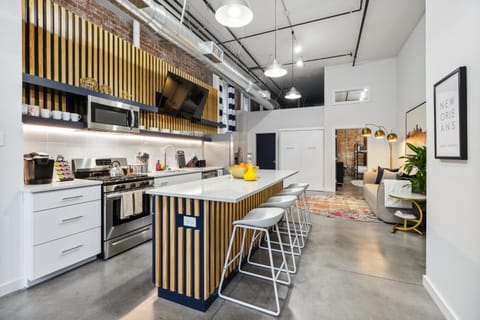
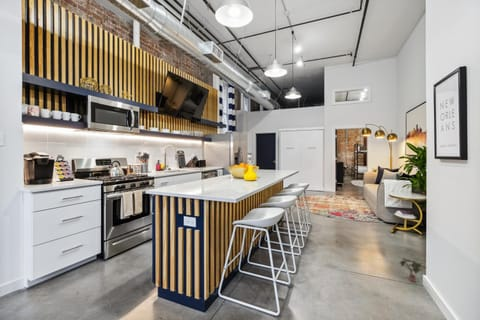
+ potted plant (411, 271)
